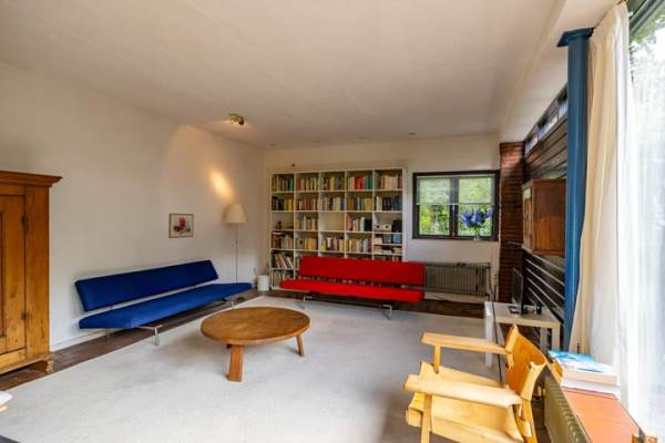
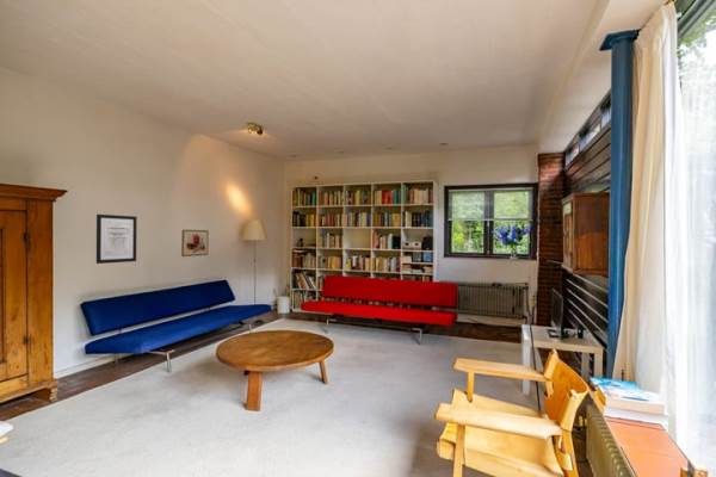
+ wall art (117, 238)
